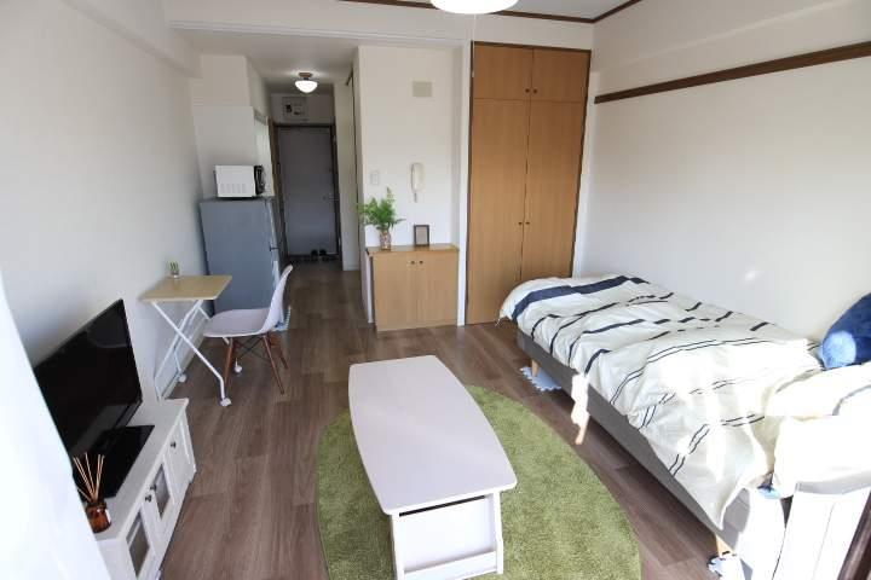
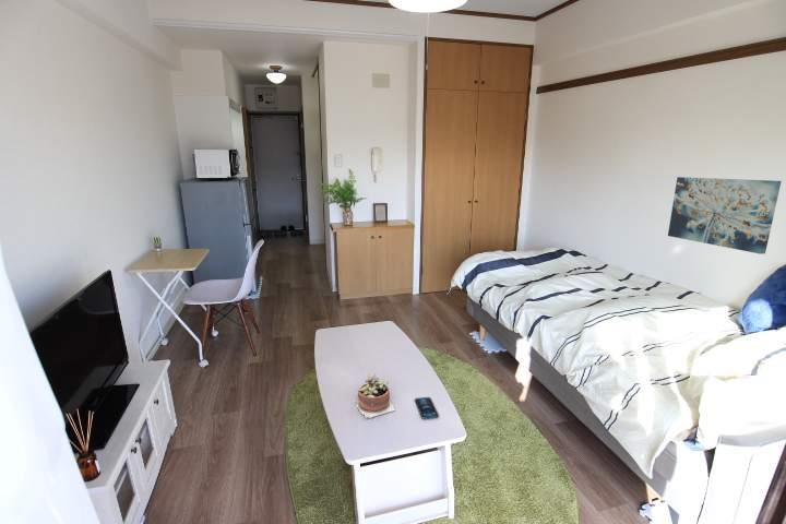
+ succulent plant (373, 392)
+ smartphone (426, 407)
+ wall art (717, 212)
